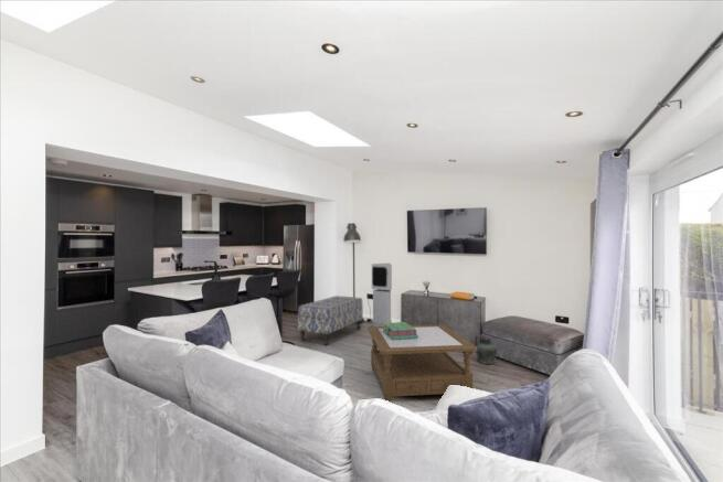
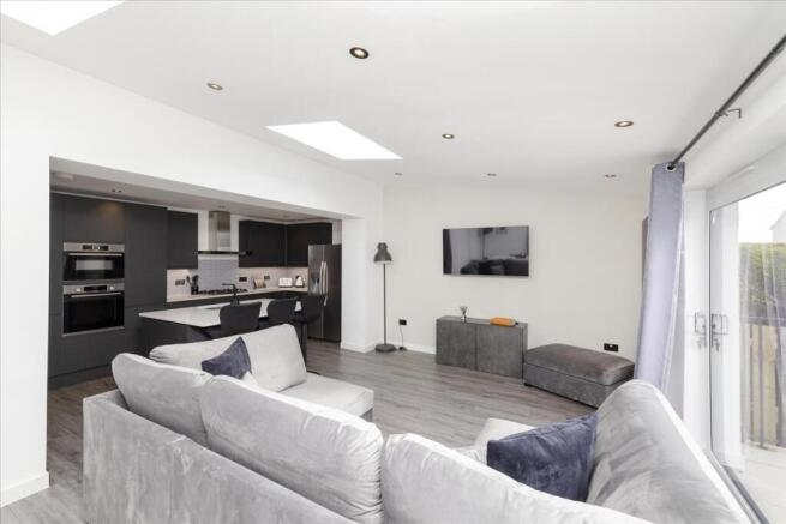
- bench (332, 318)
- air purifier (384, 293)
- coffee table (416, 358)
- stack of books (398, 330)
- ceramic jug (486, 349)
